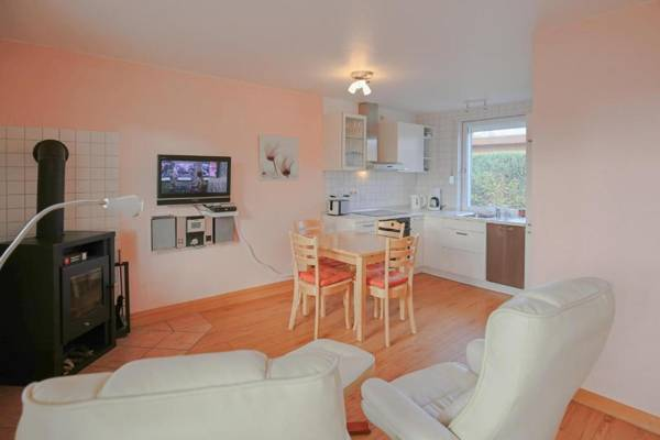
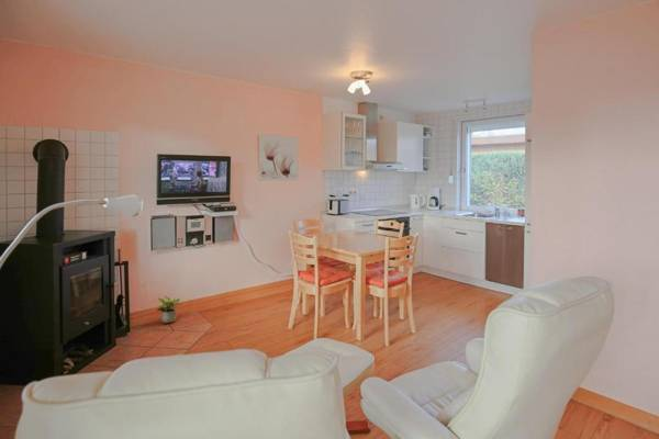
+ potted plant (167, 308)
